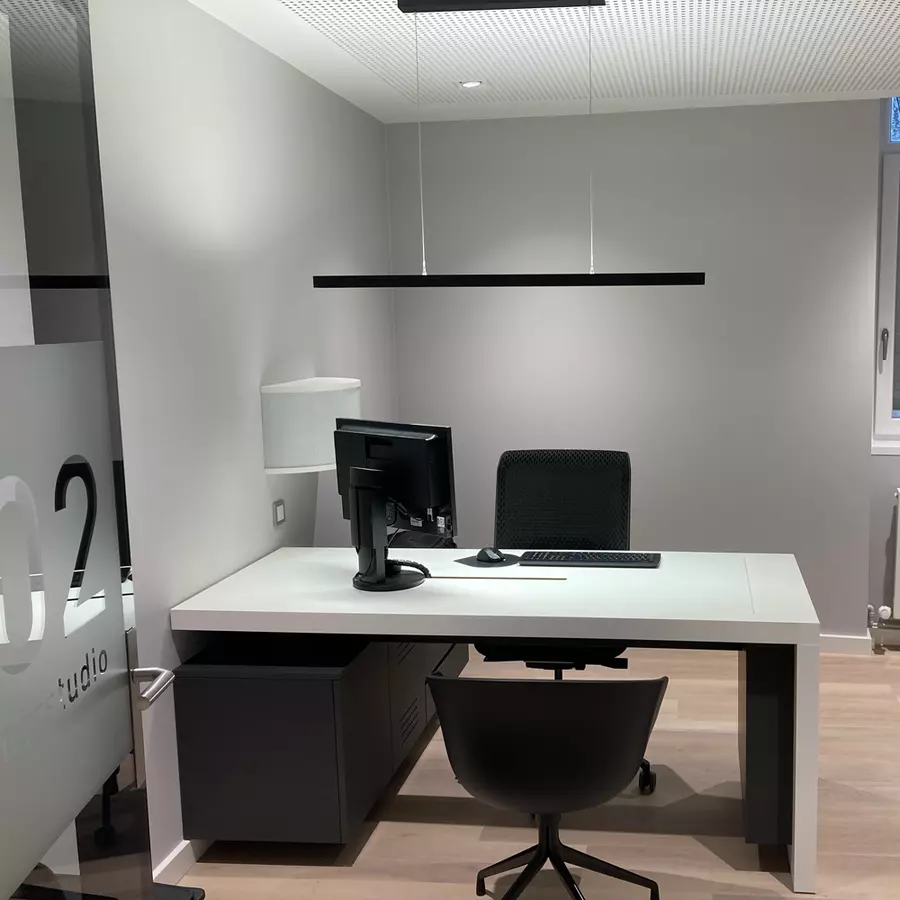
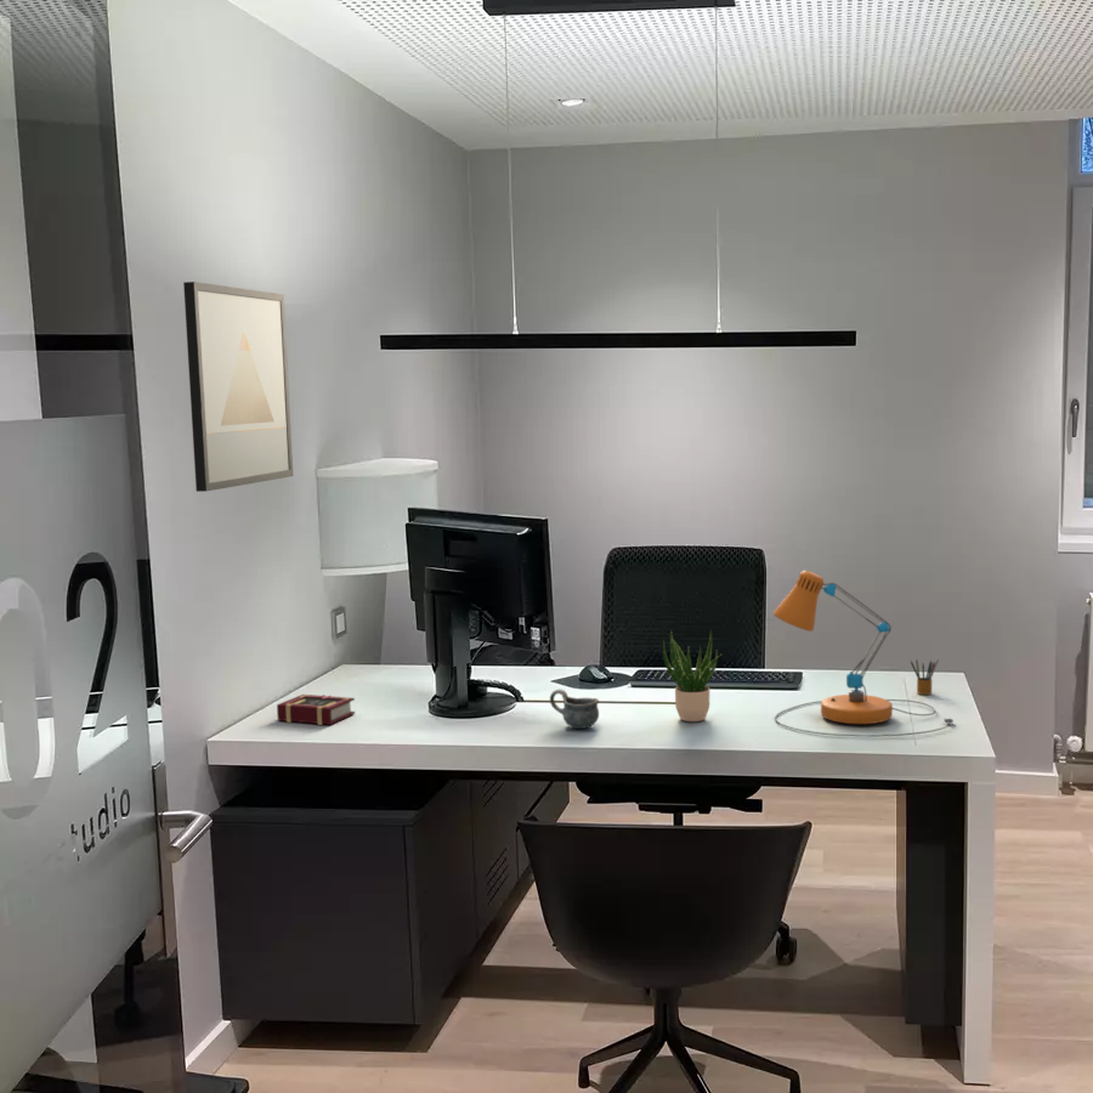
+ mug (574, 708)
+ book (316, 708)
+ pencil box (923, 675)
+ potted plant (689, 672)
+ wall art (242, 386)
+ desk lamp (868, 649)
